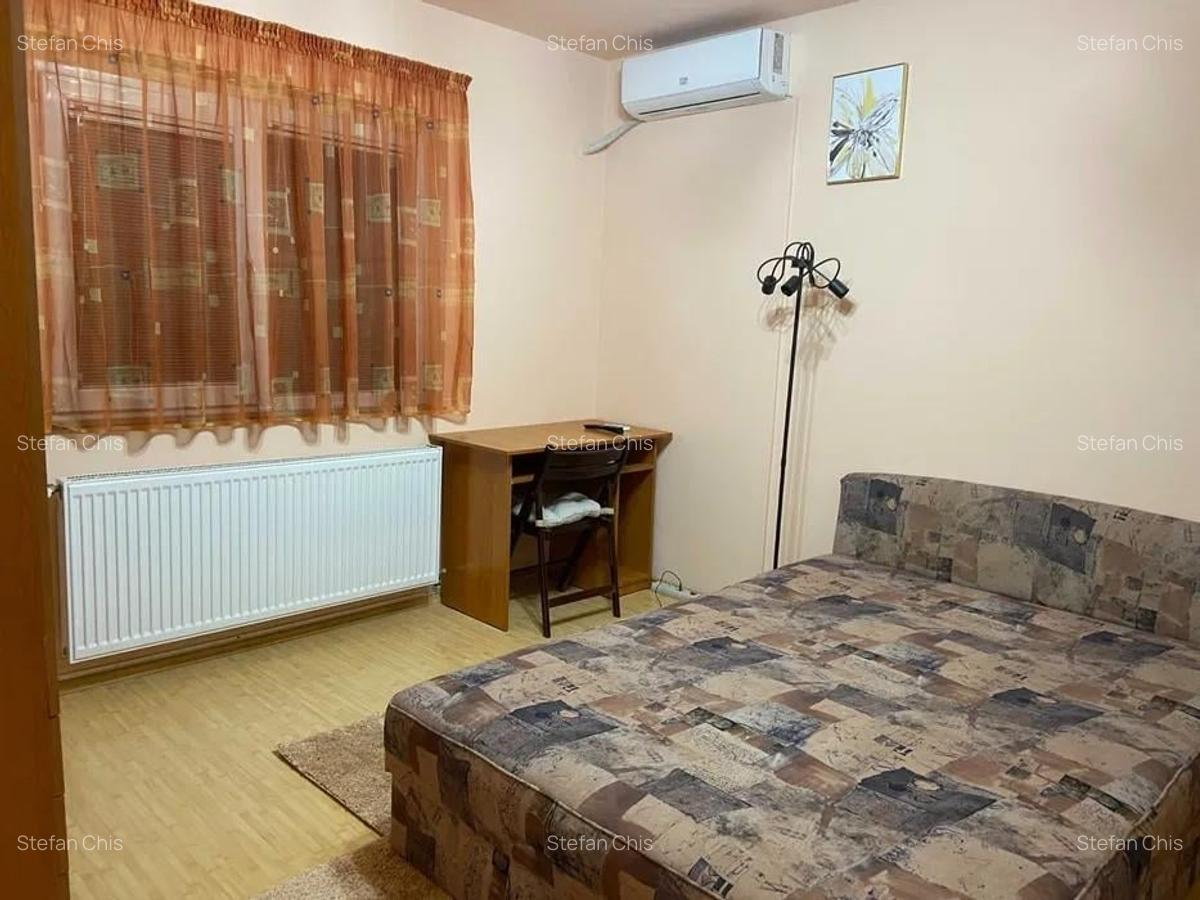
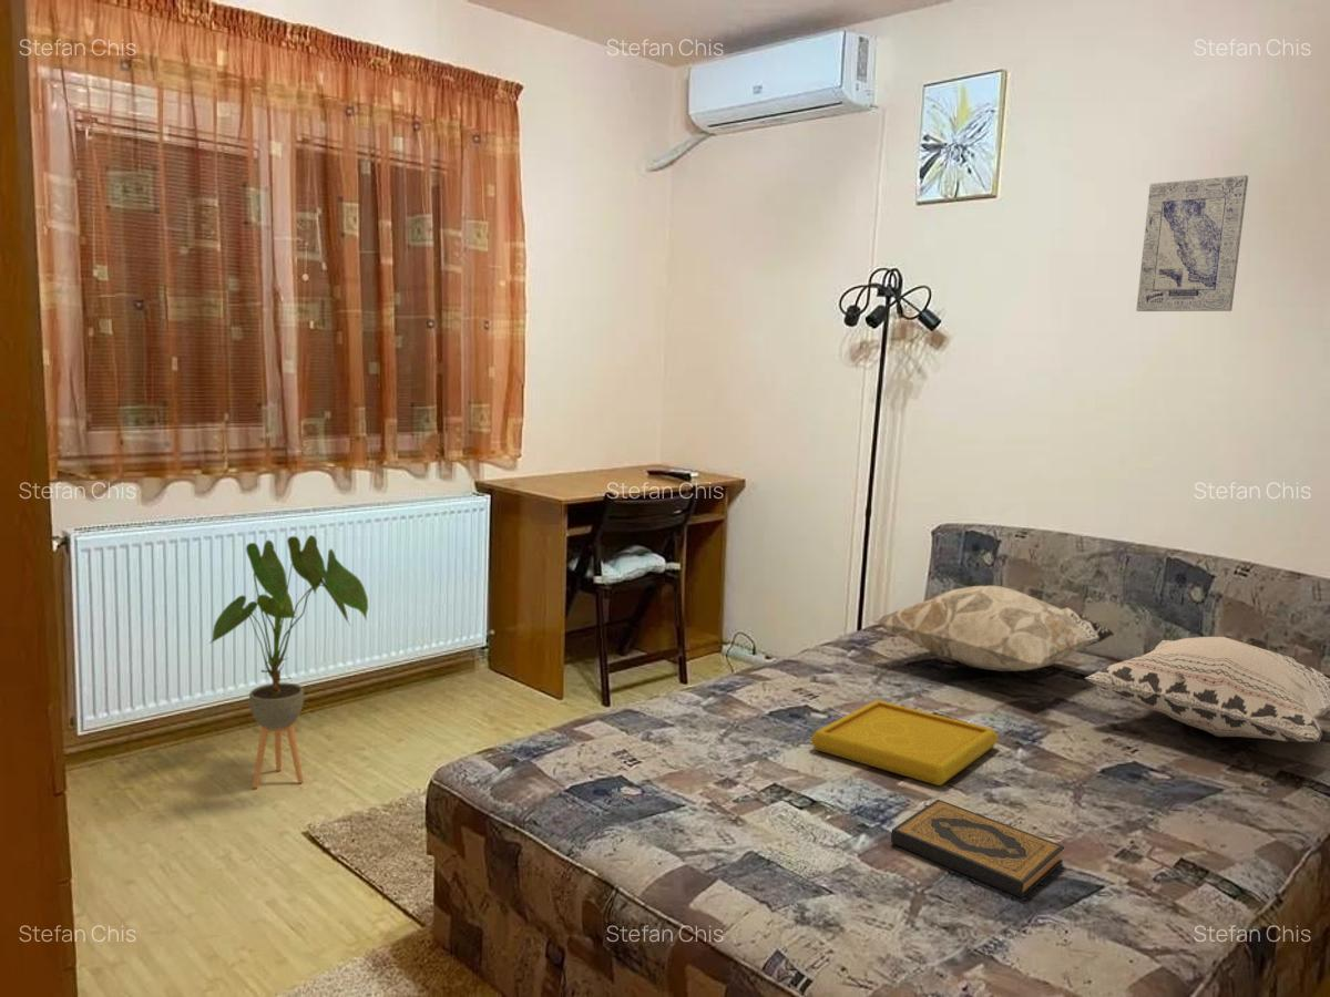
+ house plant (287, 658)
+ hardback book (975, 844)
+ decorative pillow (994, 627)
+ decorative pillow (1226, 686)
+ wall art (1189, 246)
+ serving tray (904, 739)
